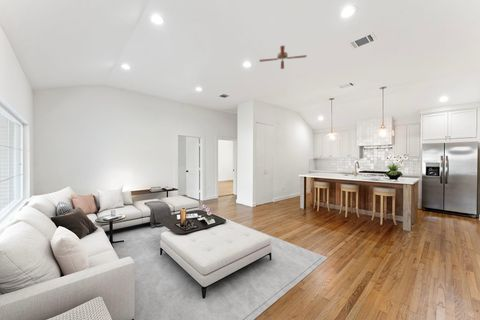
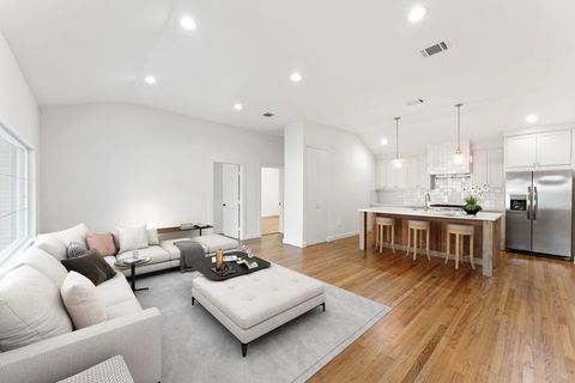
- ceiling fan (282, 58)
